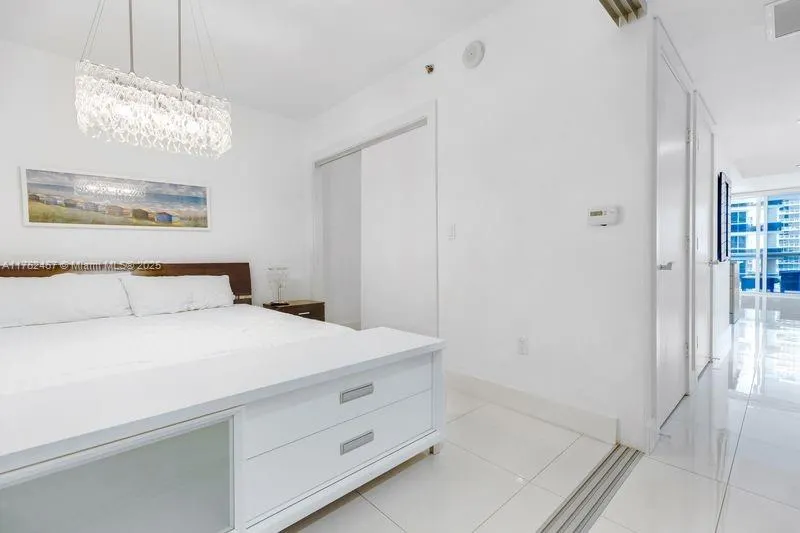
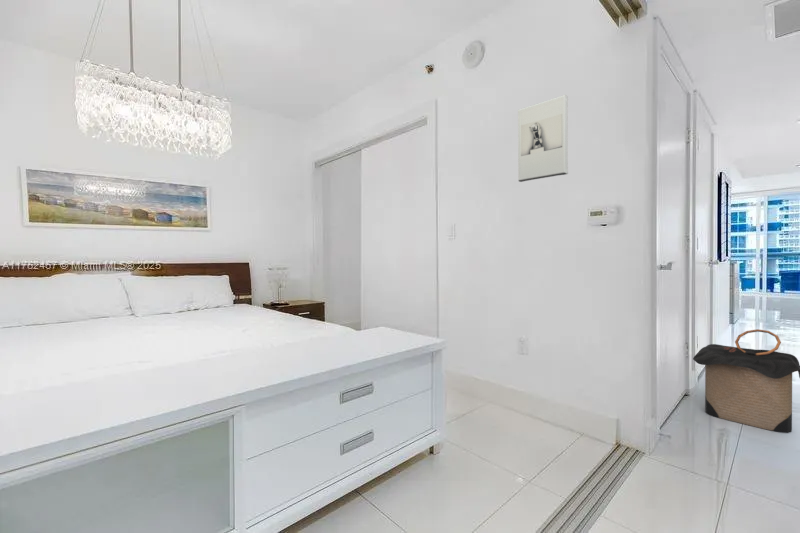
+ laundry hamper (744, 375)
+ wall sculpture (542, 140)
